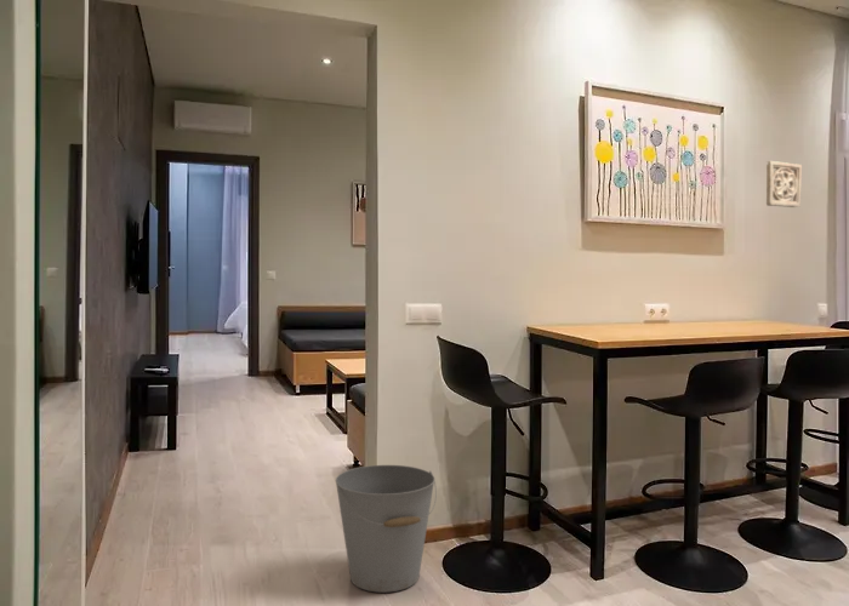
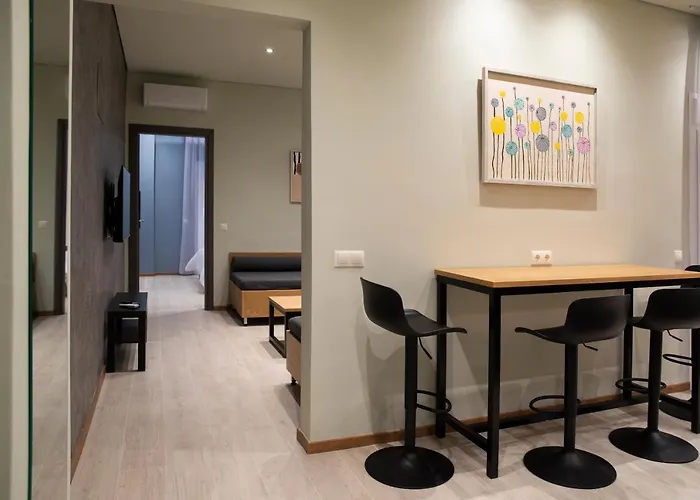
- bucket (386, 526)
- wall ornament (784, 184)
